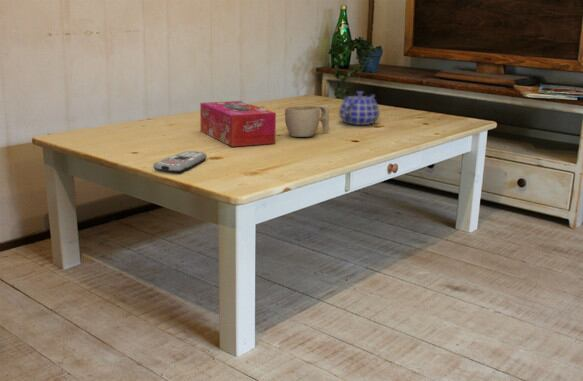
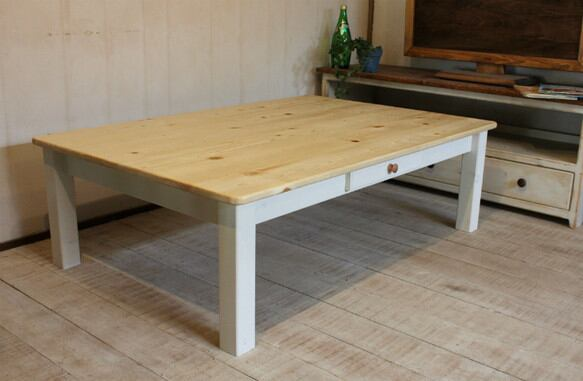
- tissue box (236, 122)
- teapot (360, 106)
- cup (308, 120)
- remote control (182, 161)
